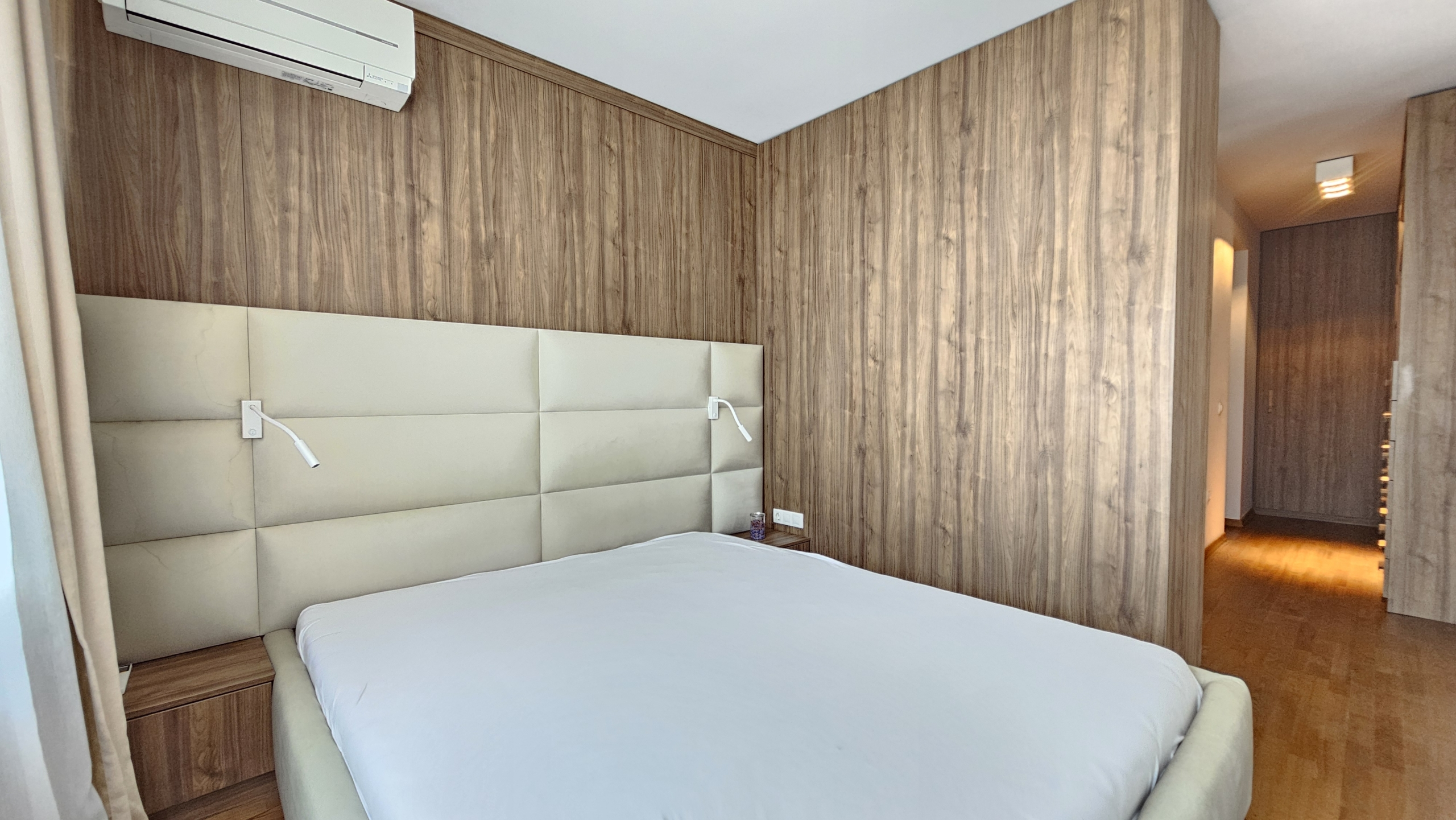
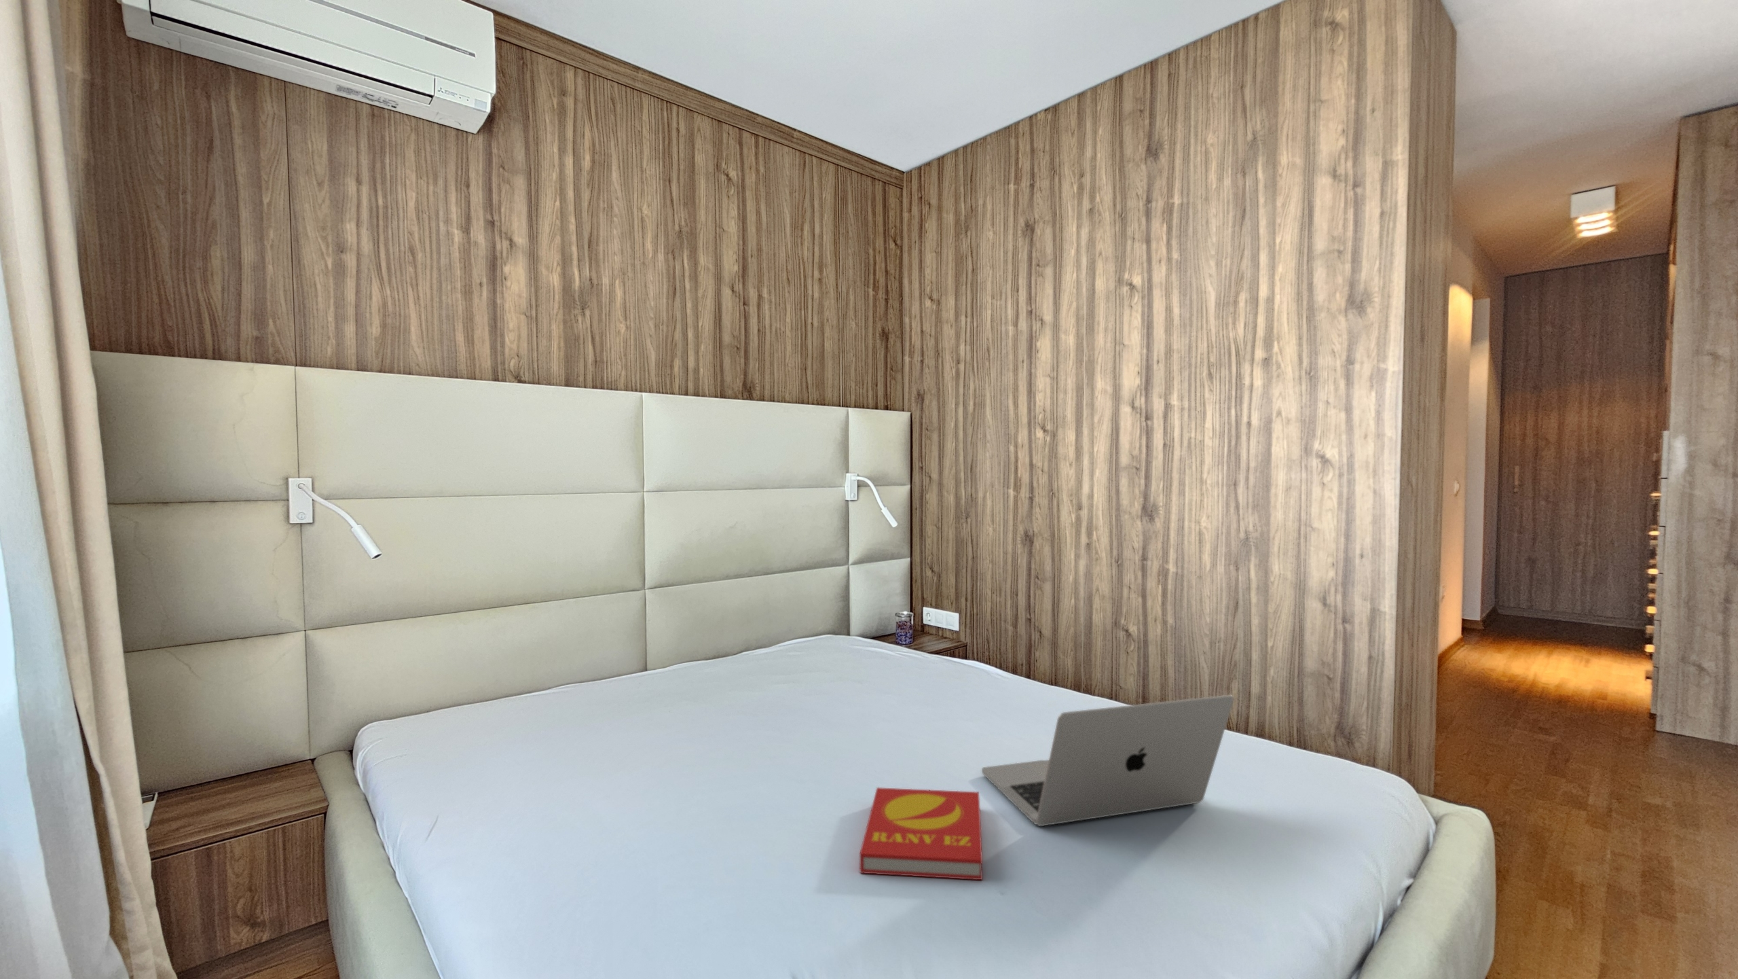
+ book (924, 829)
+ laptop (1097, 737)
